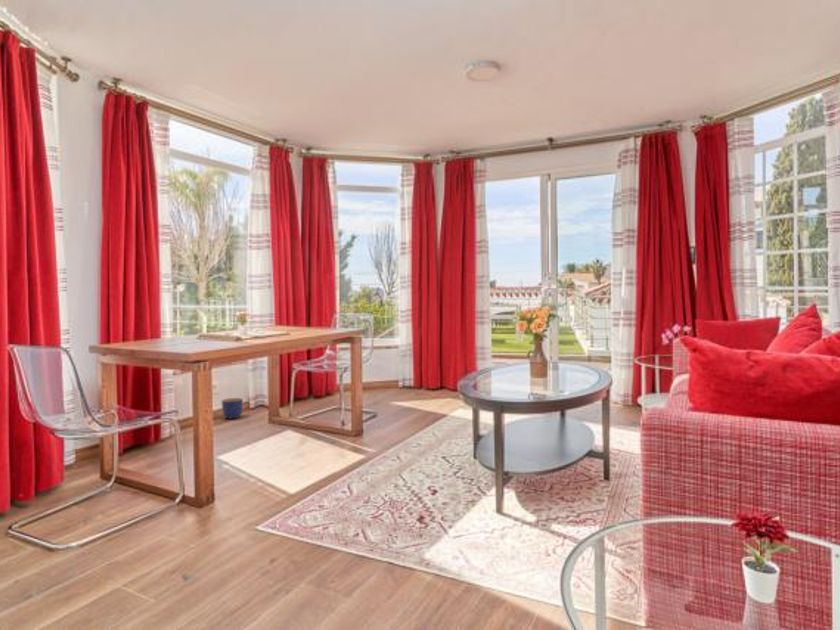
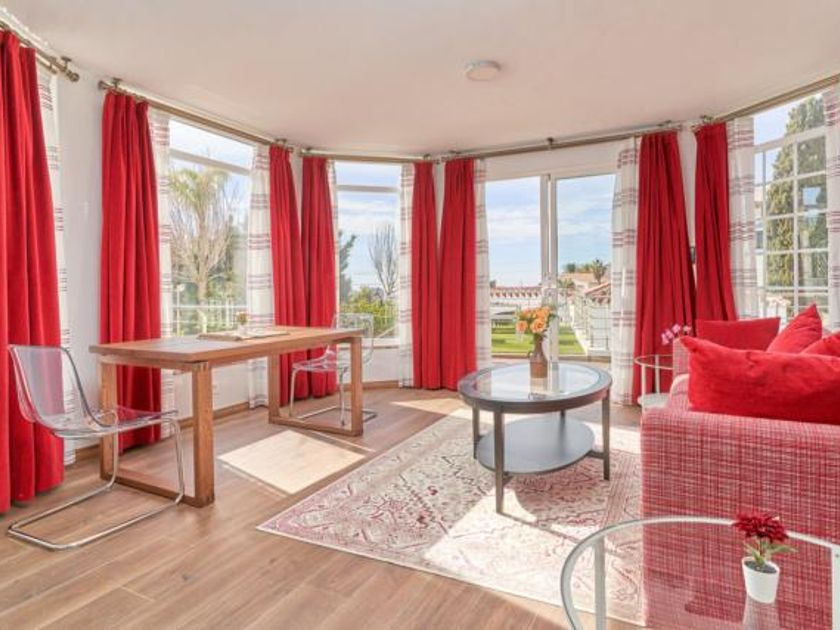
- planter (232, 408)
